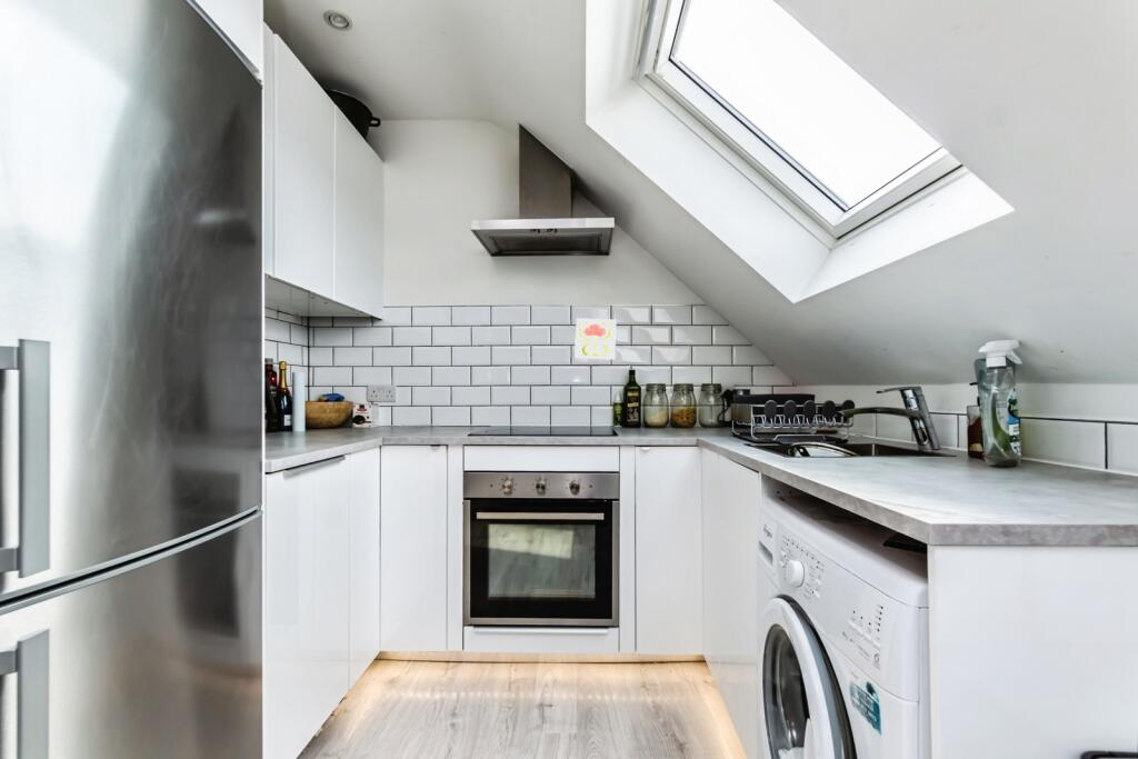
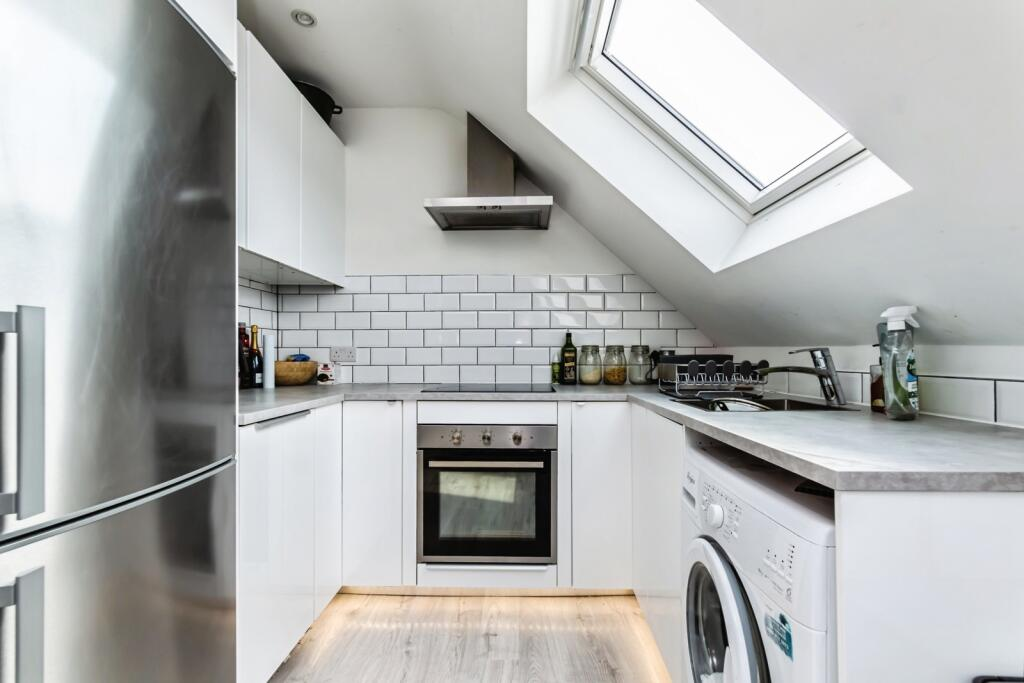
- decorative tile (595, 338)
